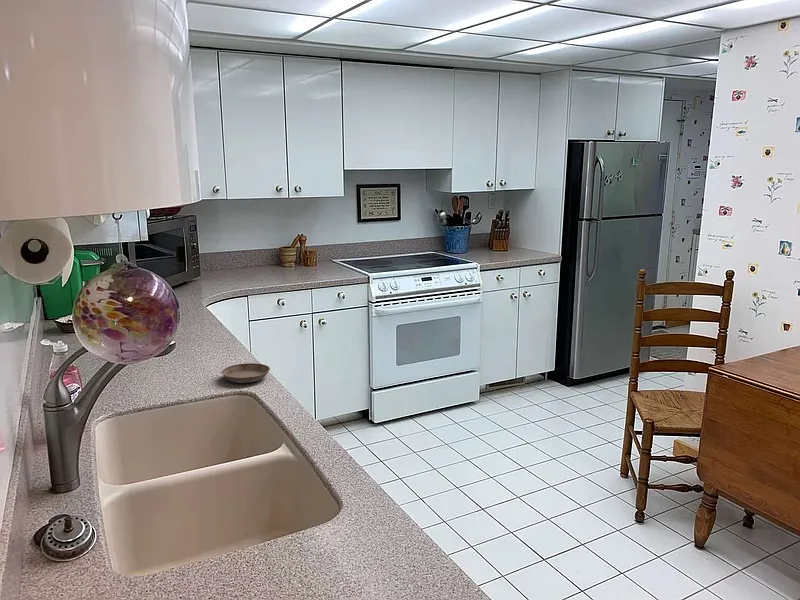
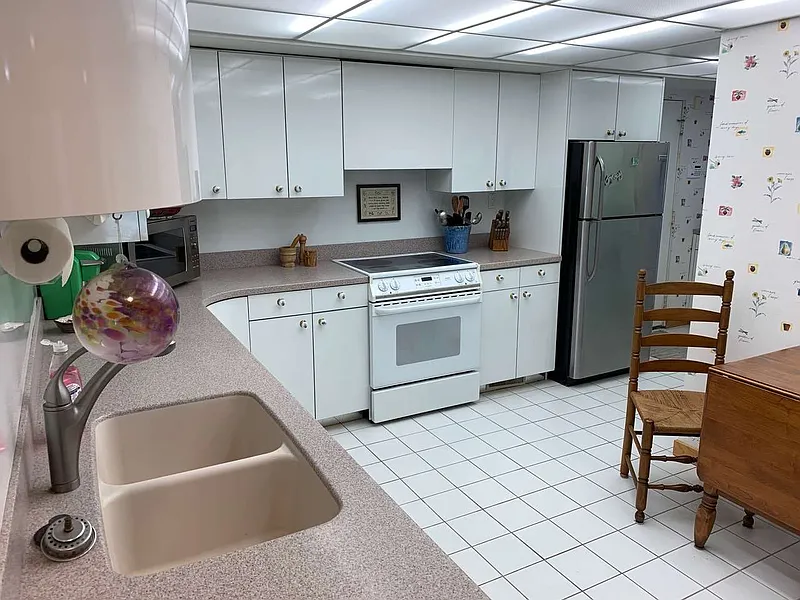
- saucer (246, 373)
